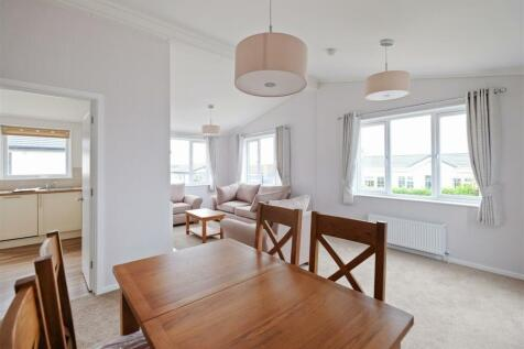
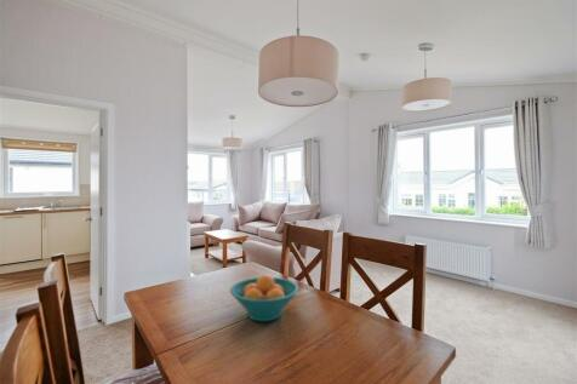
+ fruit bowl (264, 294)
